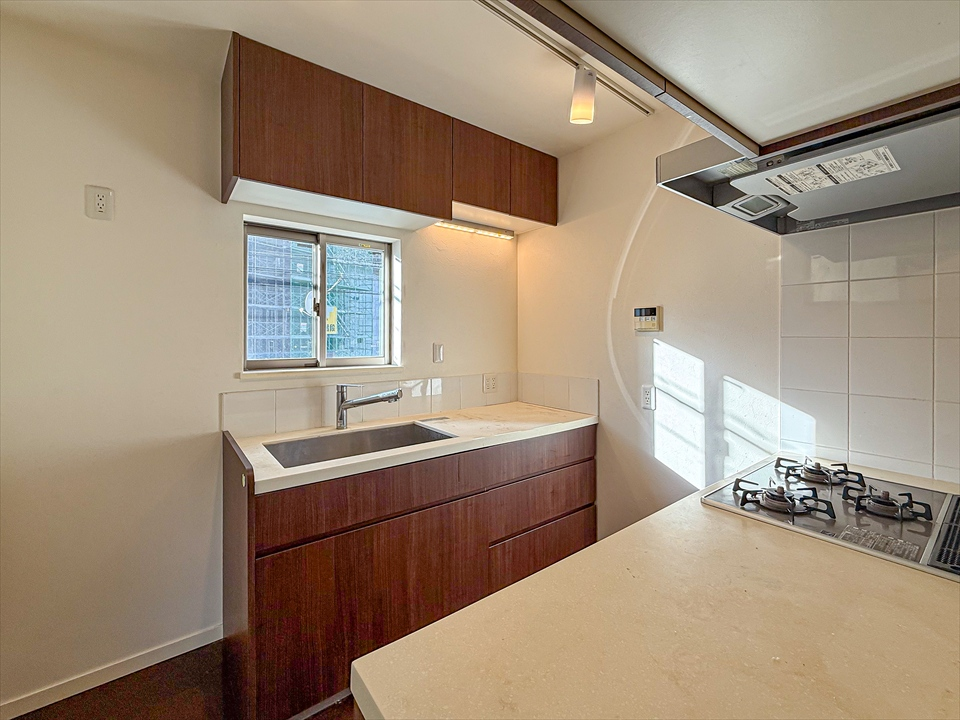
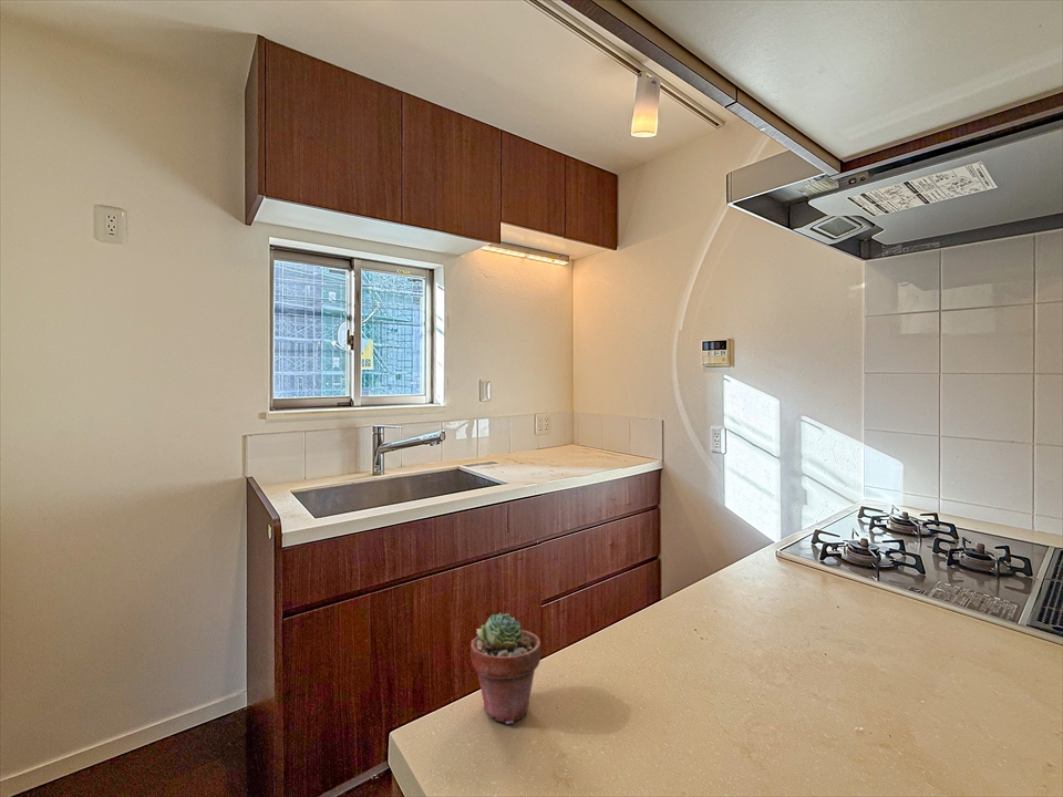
+ potted succulent (505, 661)
